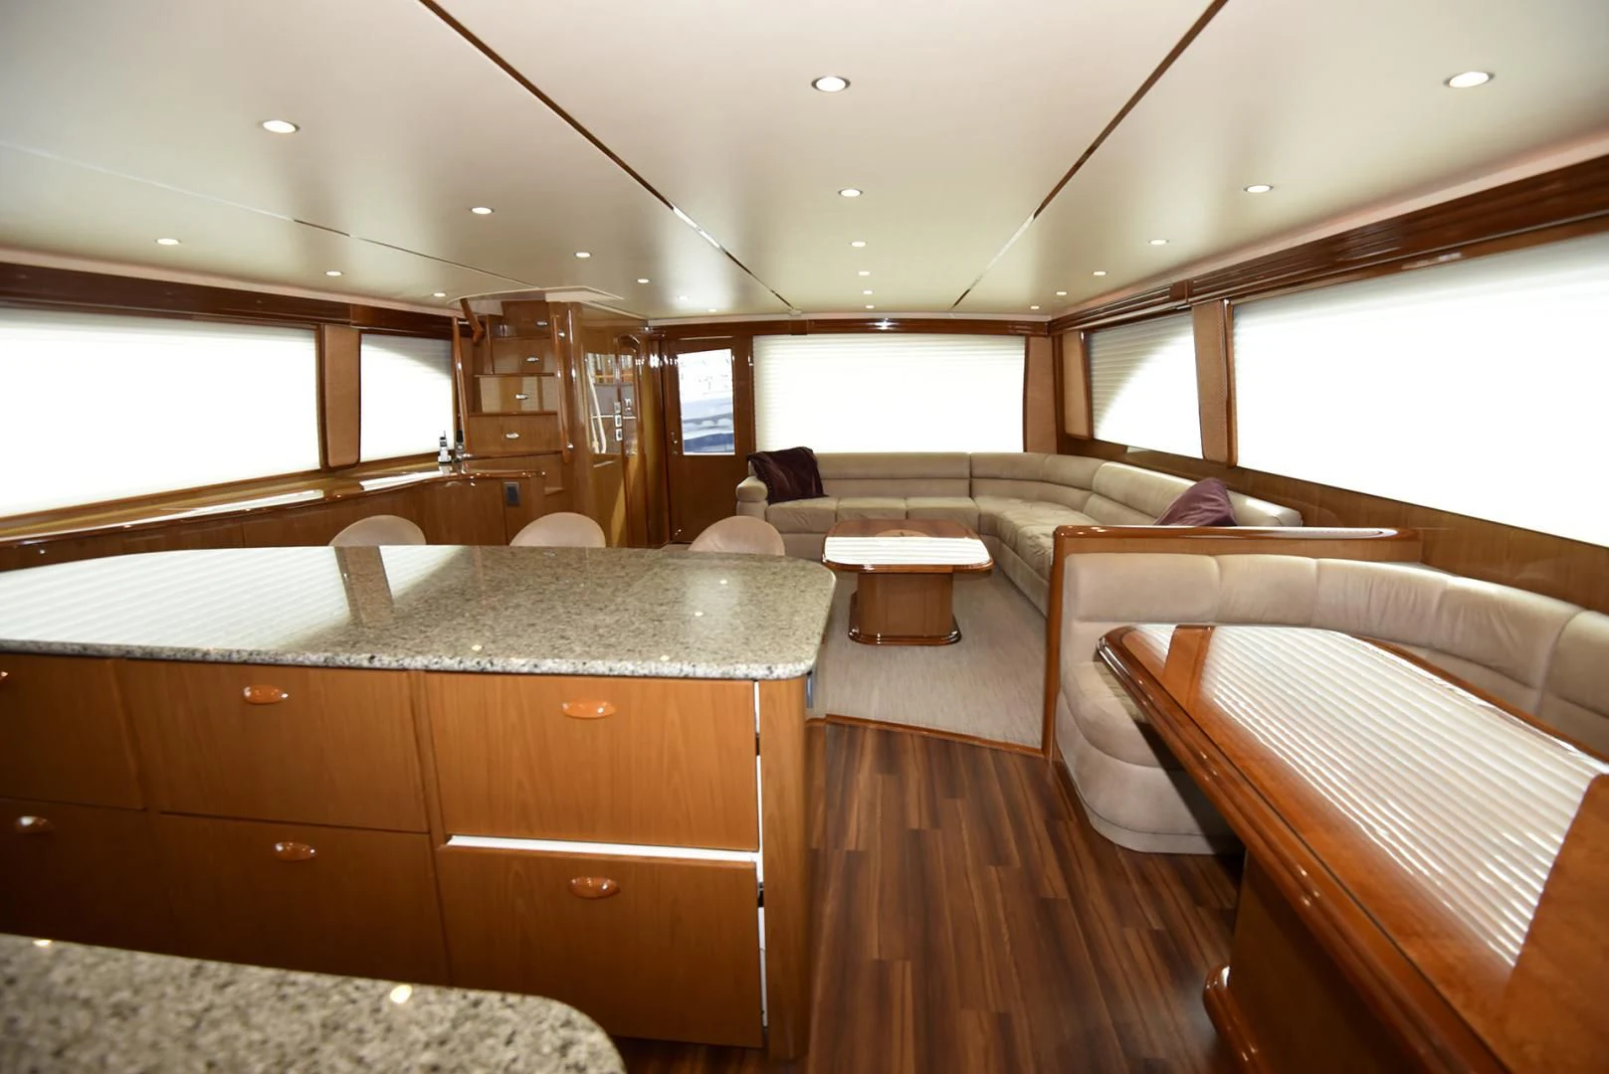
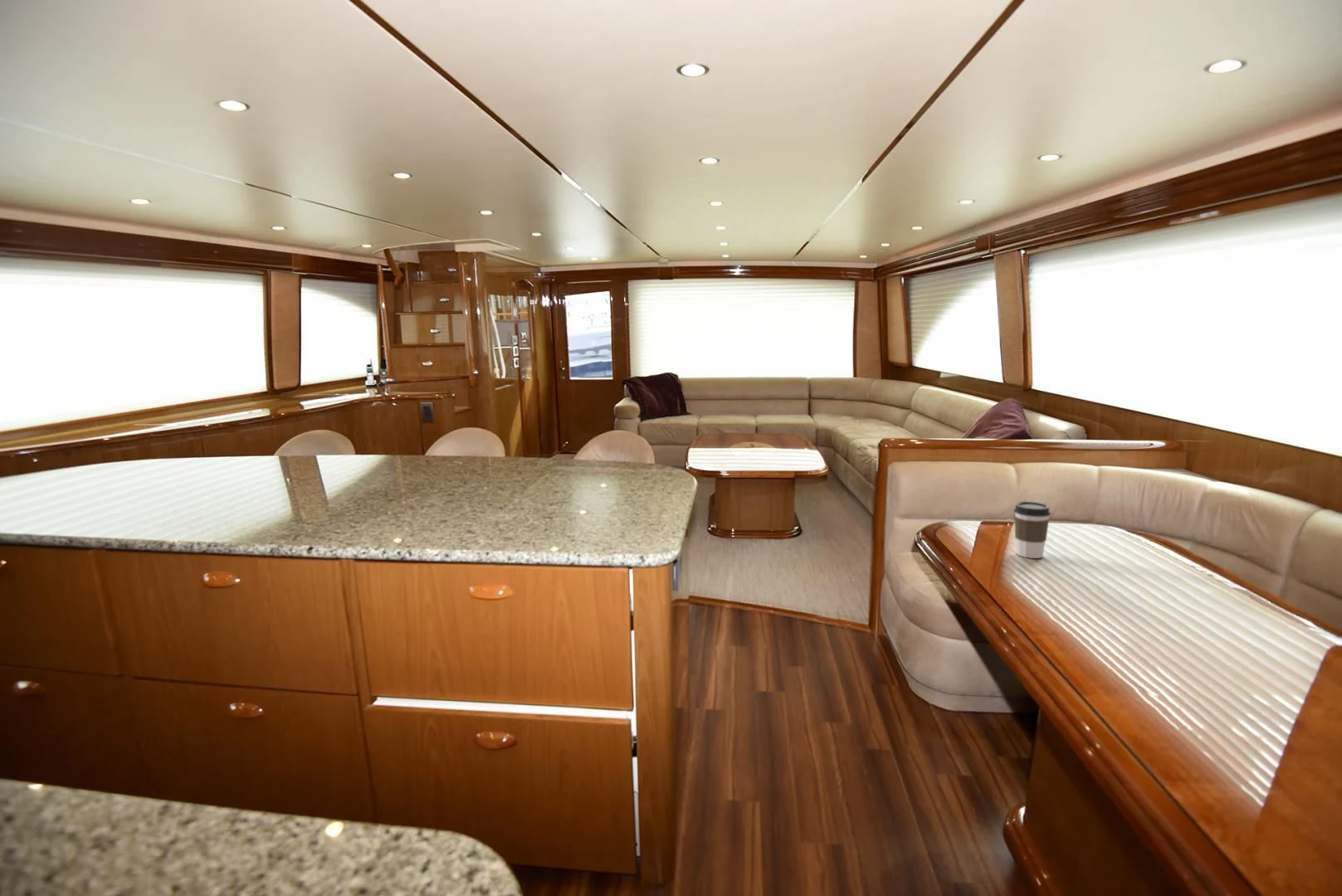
+ coffee cup (1031, 529)
